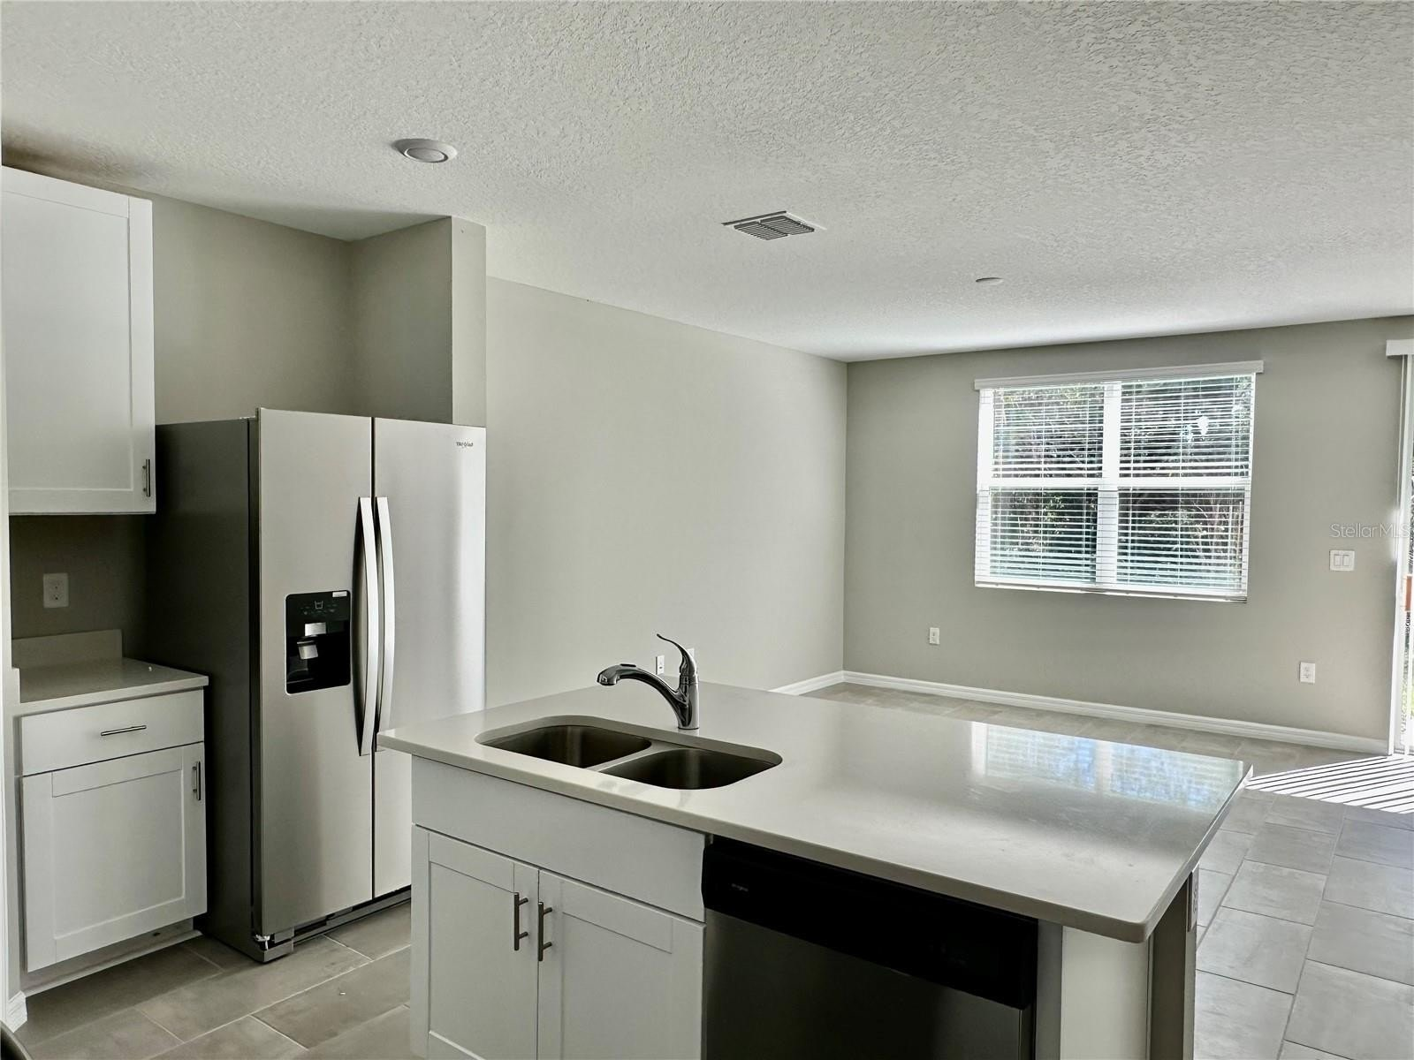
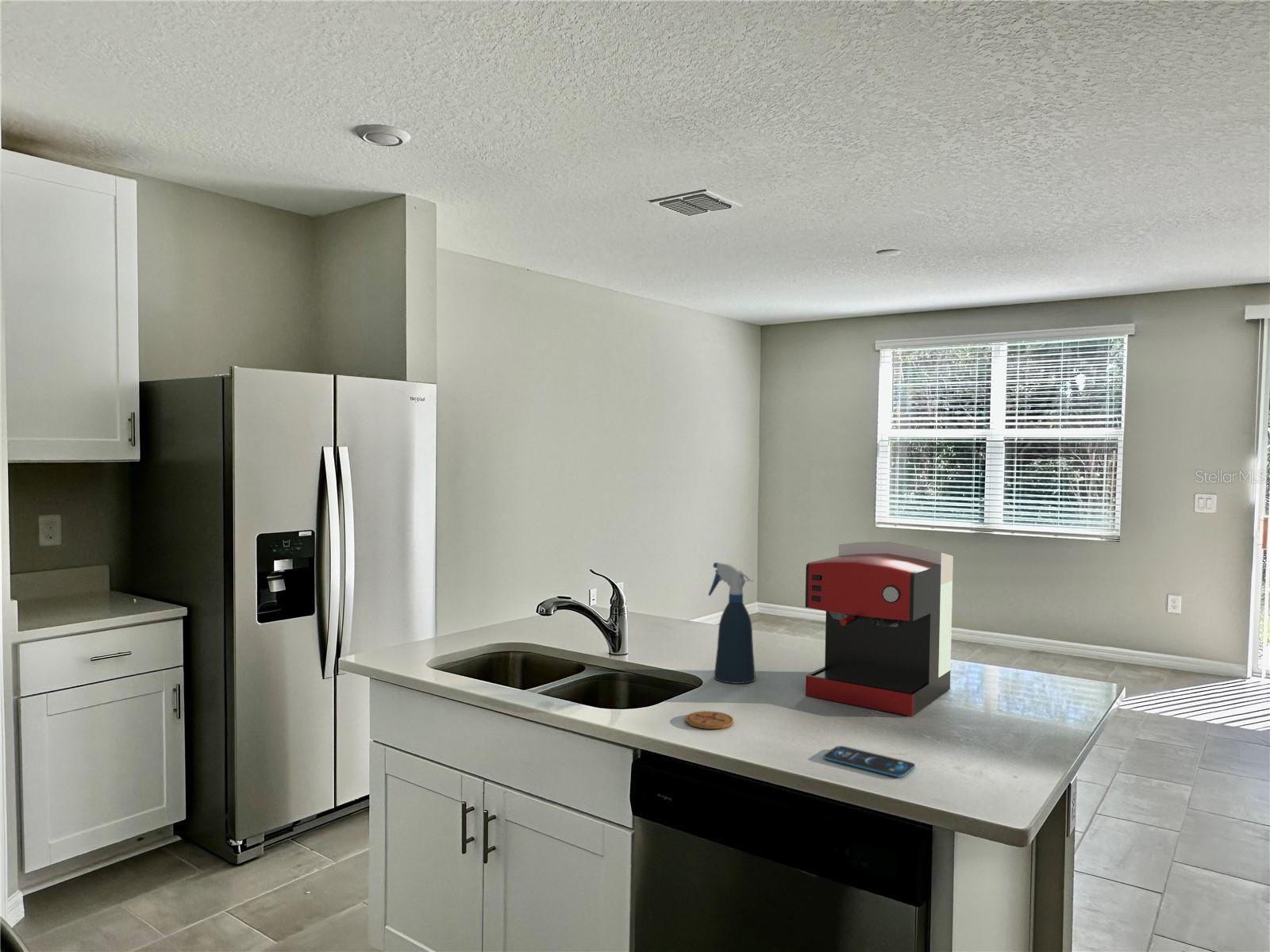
+ spray bottle (732, 621)
+ coffee maker (873, 620)
+ smartphone (868, 761)
+ coaster (709, 720)
